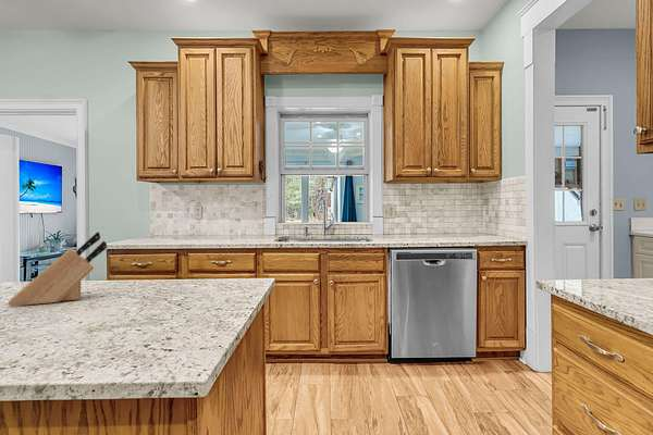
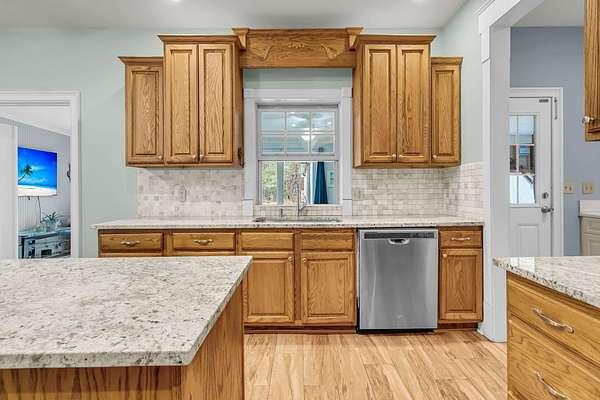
- knife block (60, 265)
